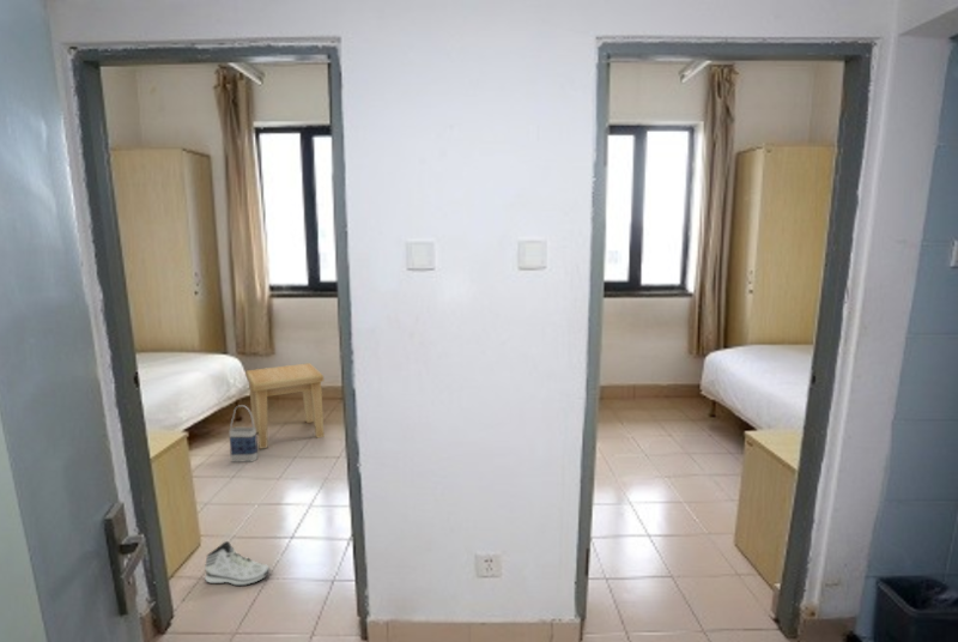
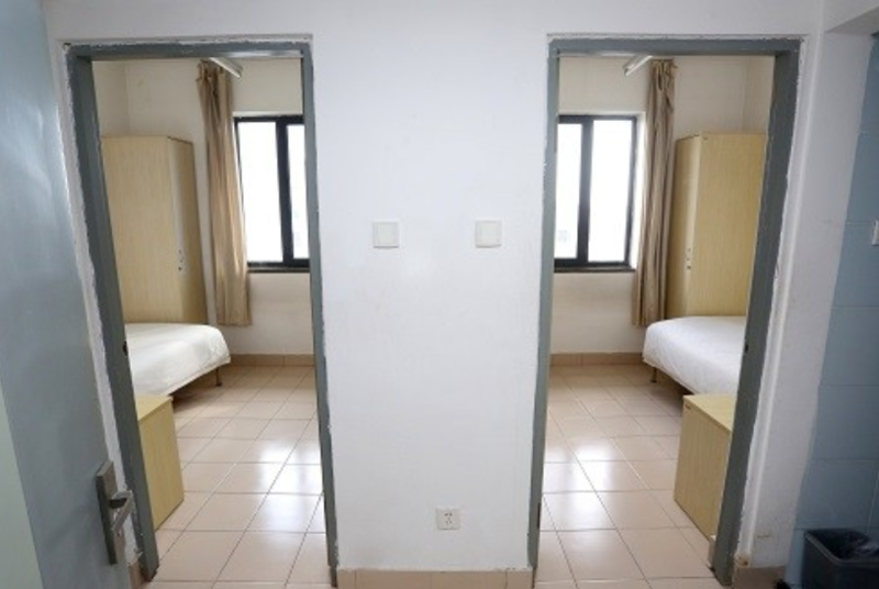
- bag (242, 432)
- side table (285, 393)
- sneaker (236, 562)
